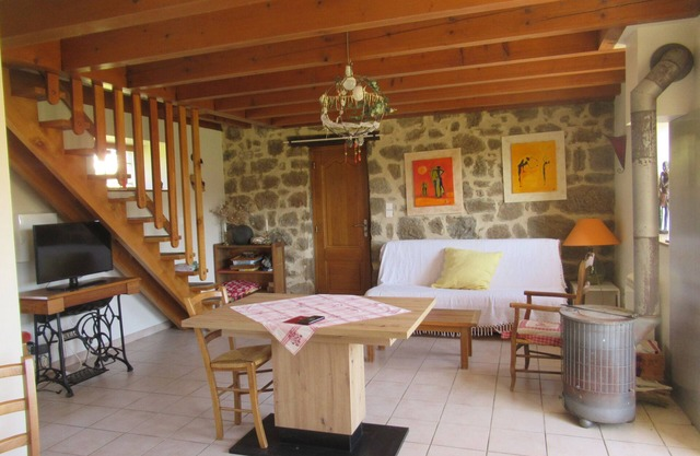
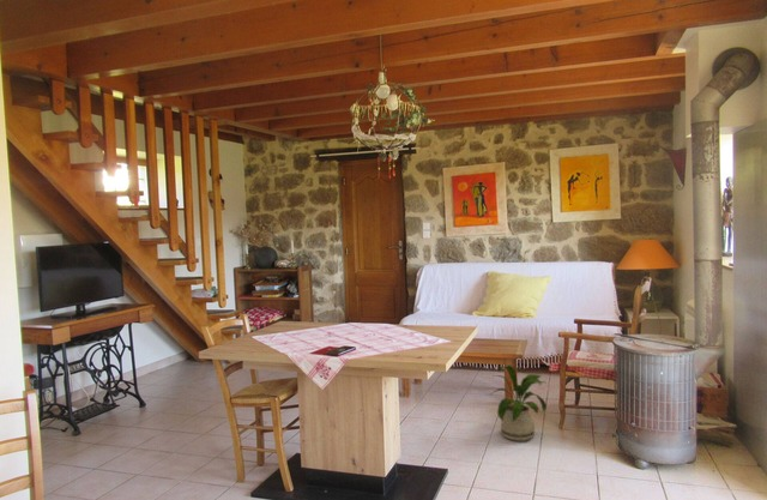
+ house plant (524, 397)
